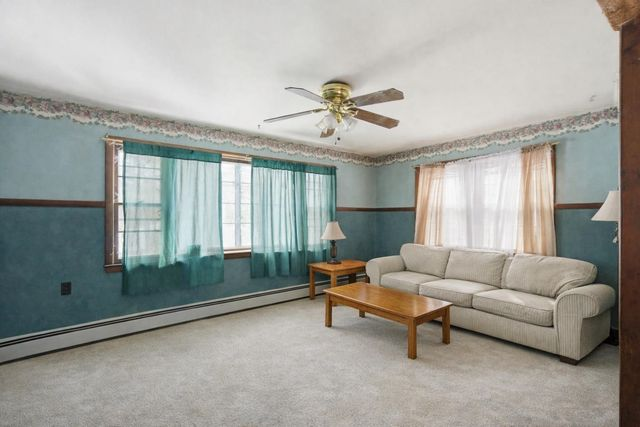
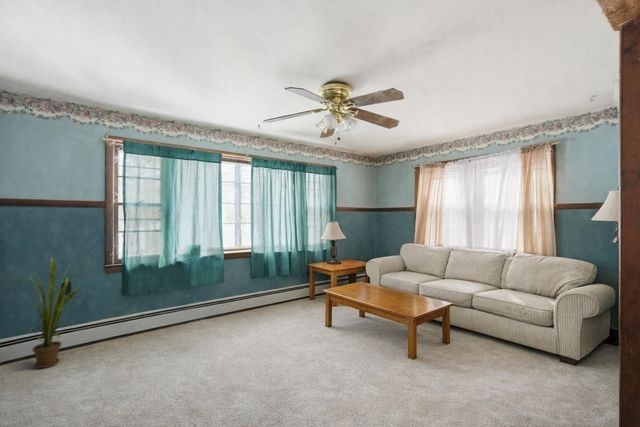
+ house plant (45, 311)
